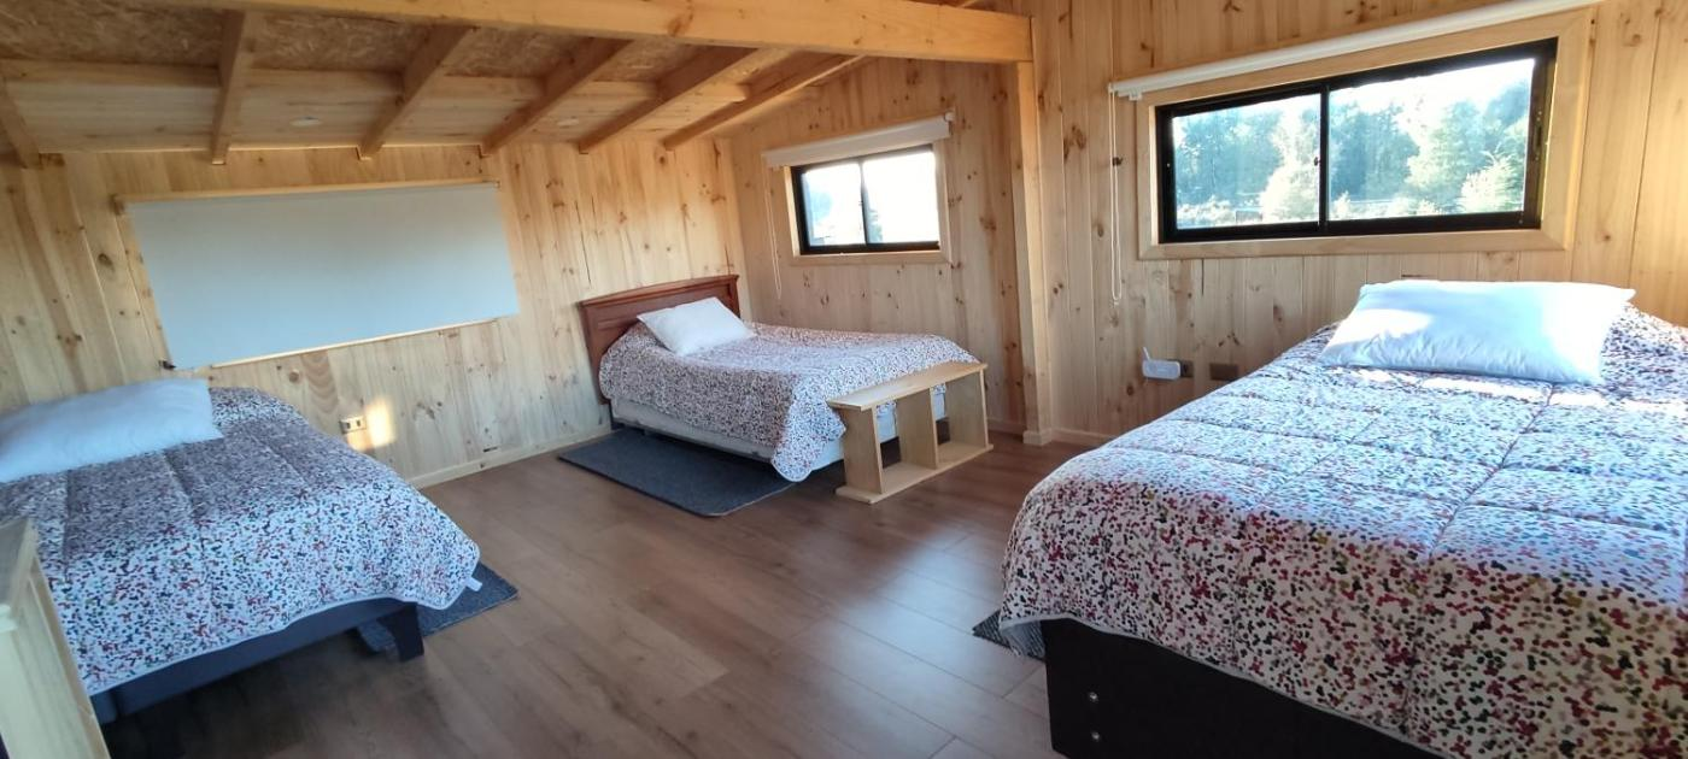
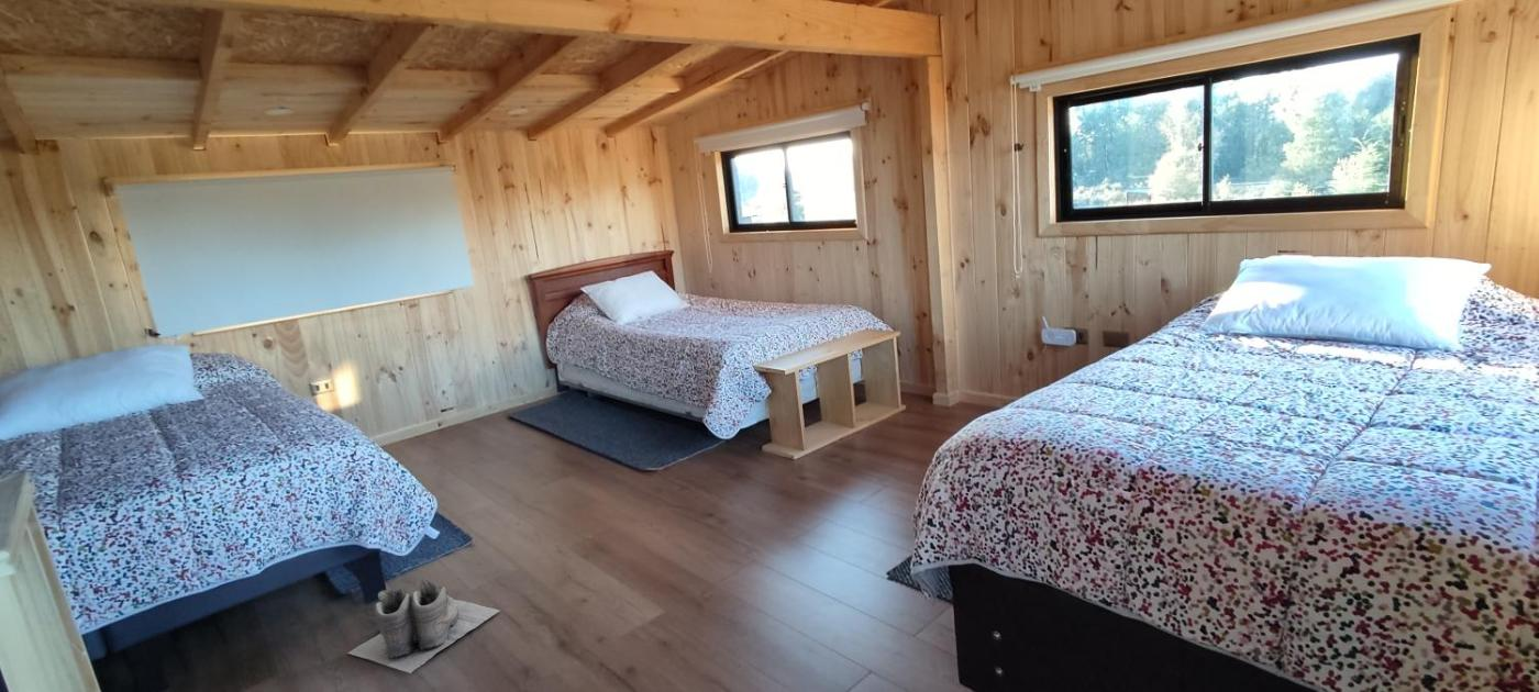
+ boots (421, 605)
